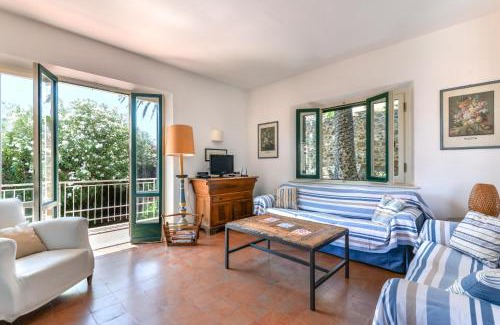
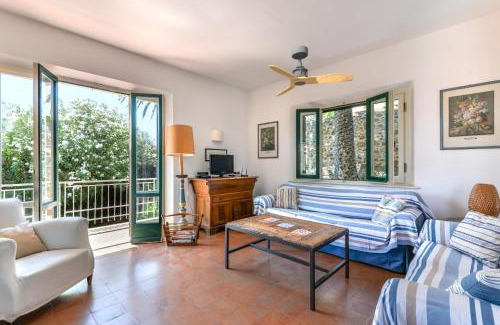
+ ceiling fan (307, 69)
